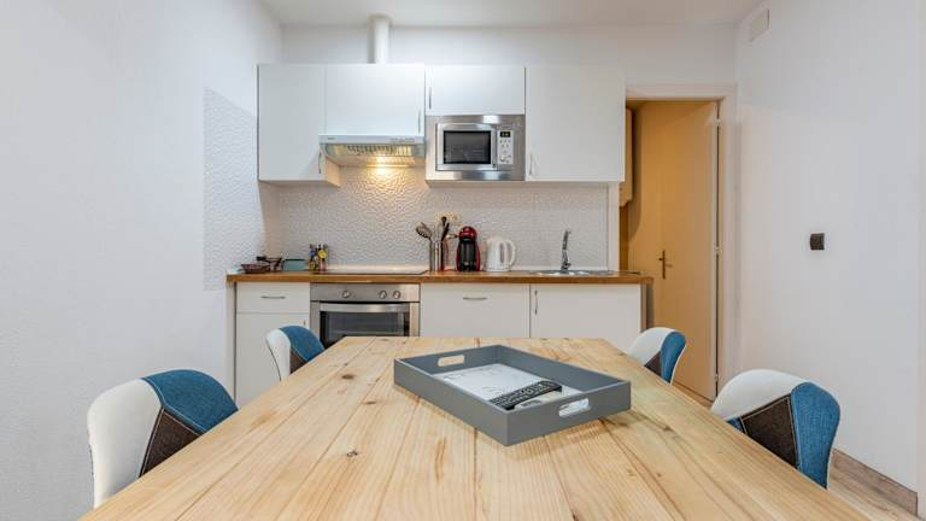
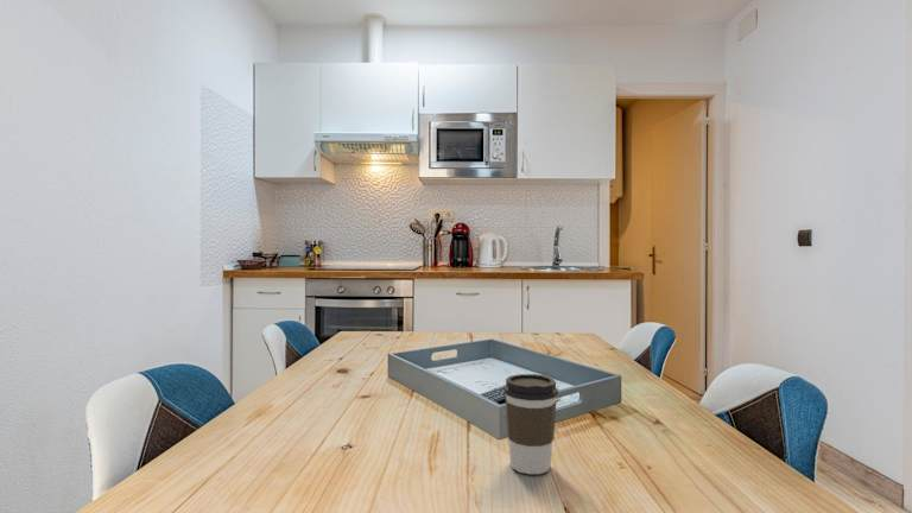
+ coffee cup (530, 422)
